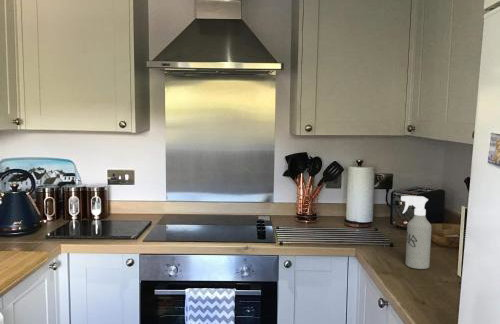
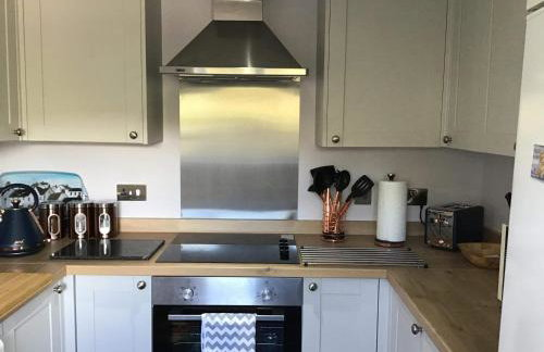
- spray bottle (415, 231)
